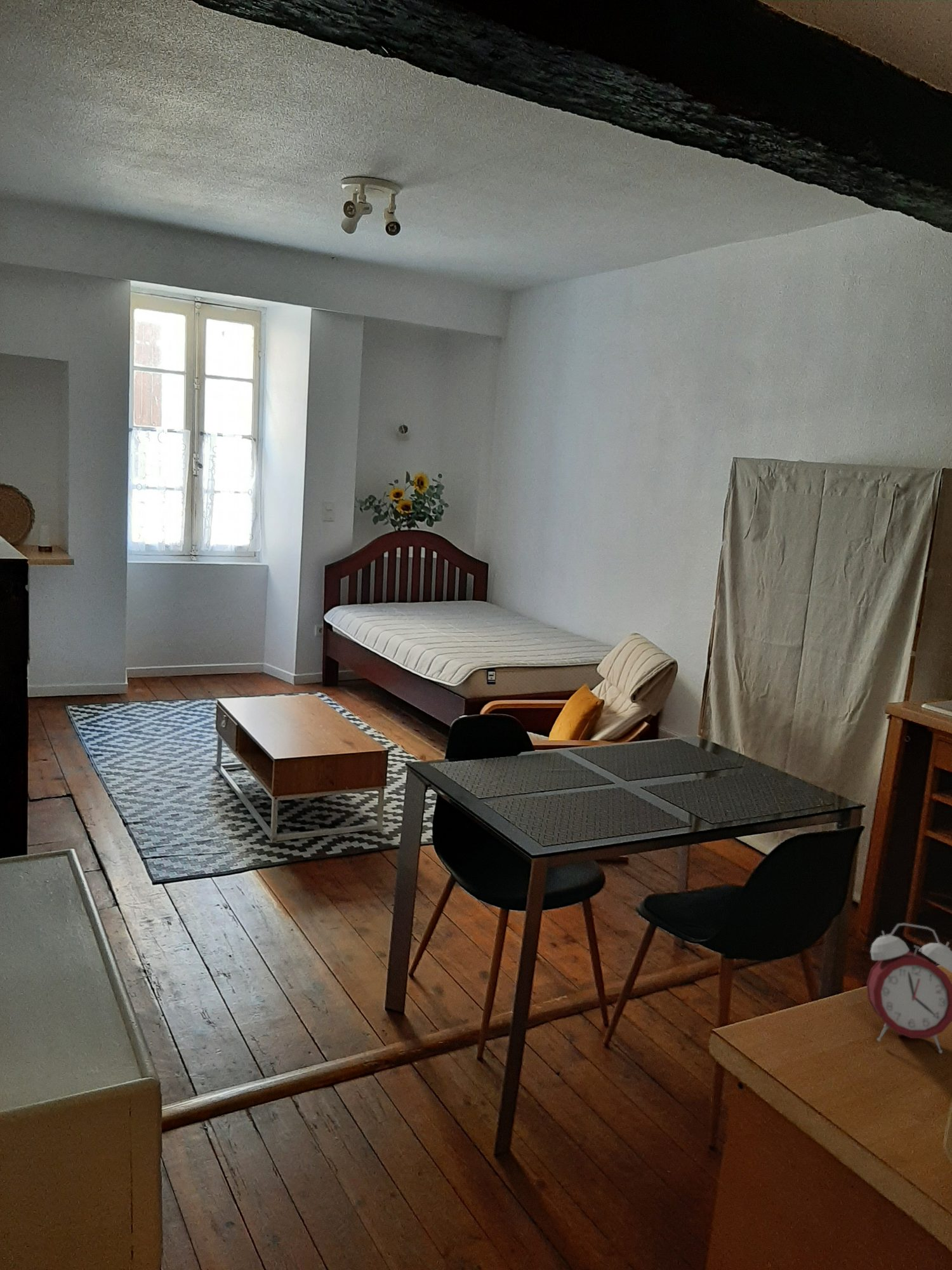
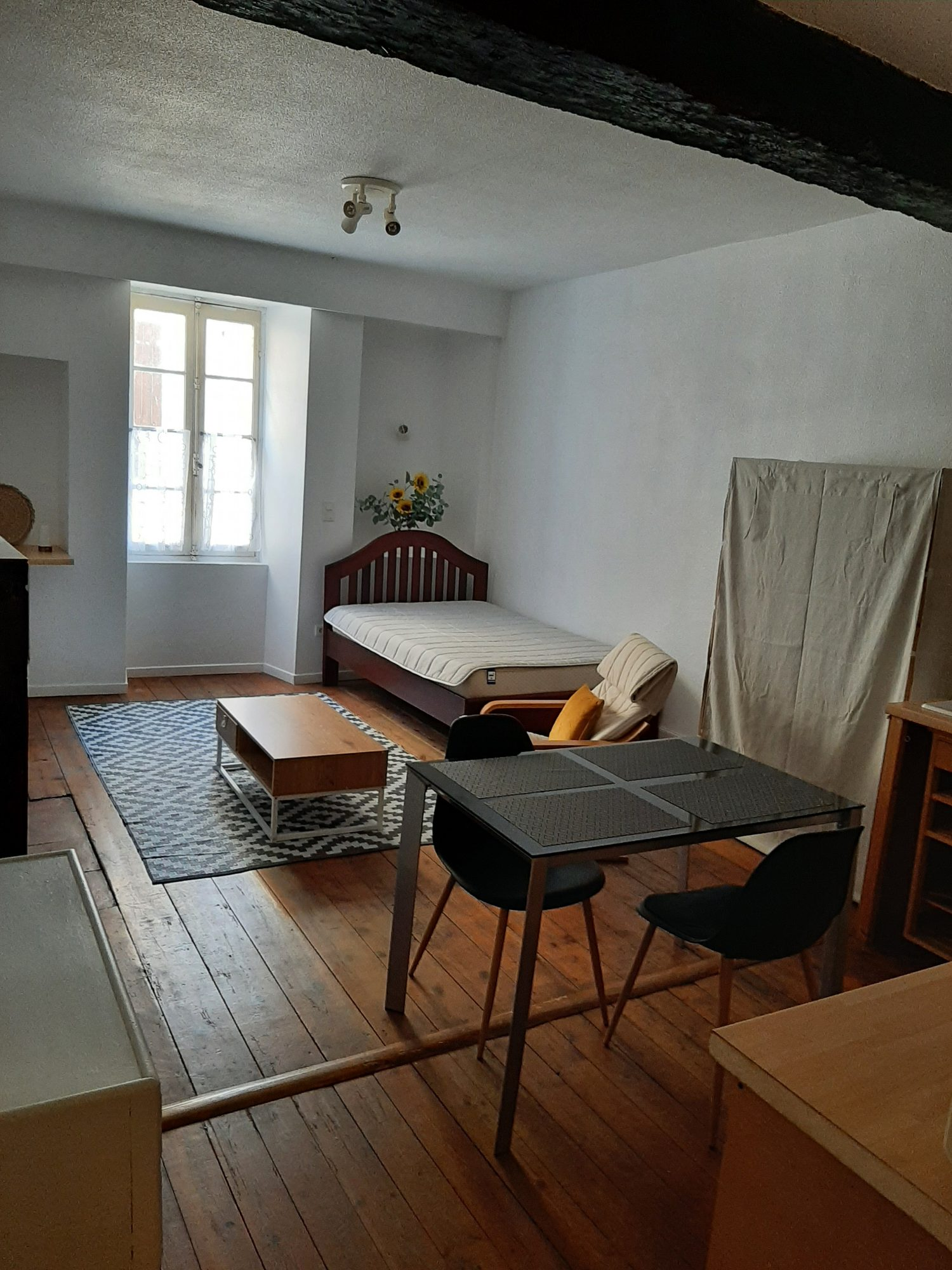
- alarm clock (912, 984)
